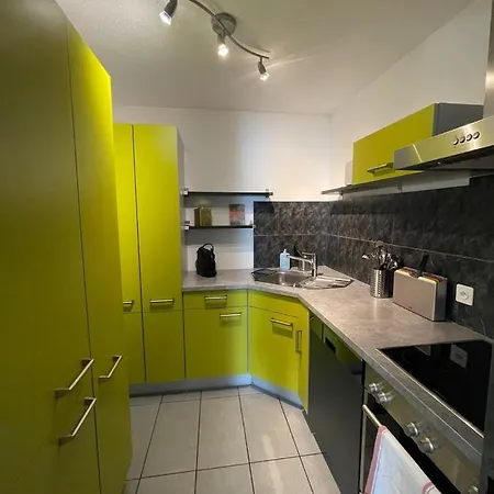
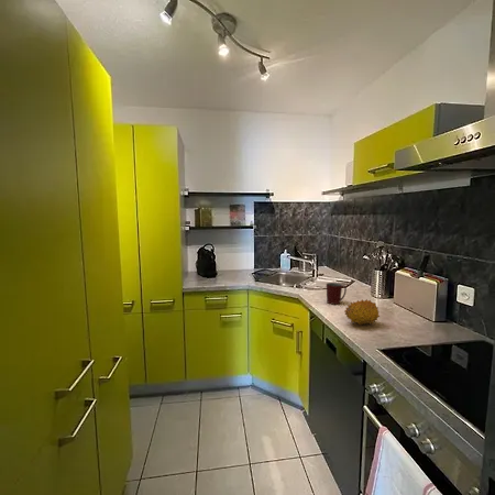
+ fruit (361, 311)
+ mug (336, 293)
